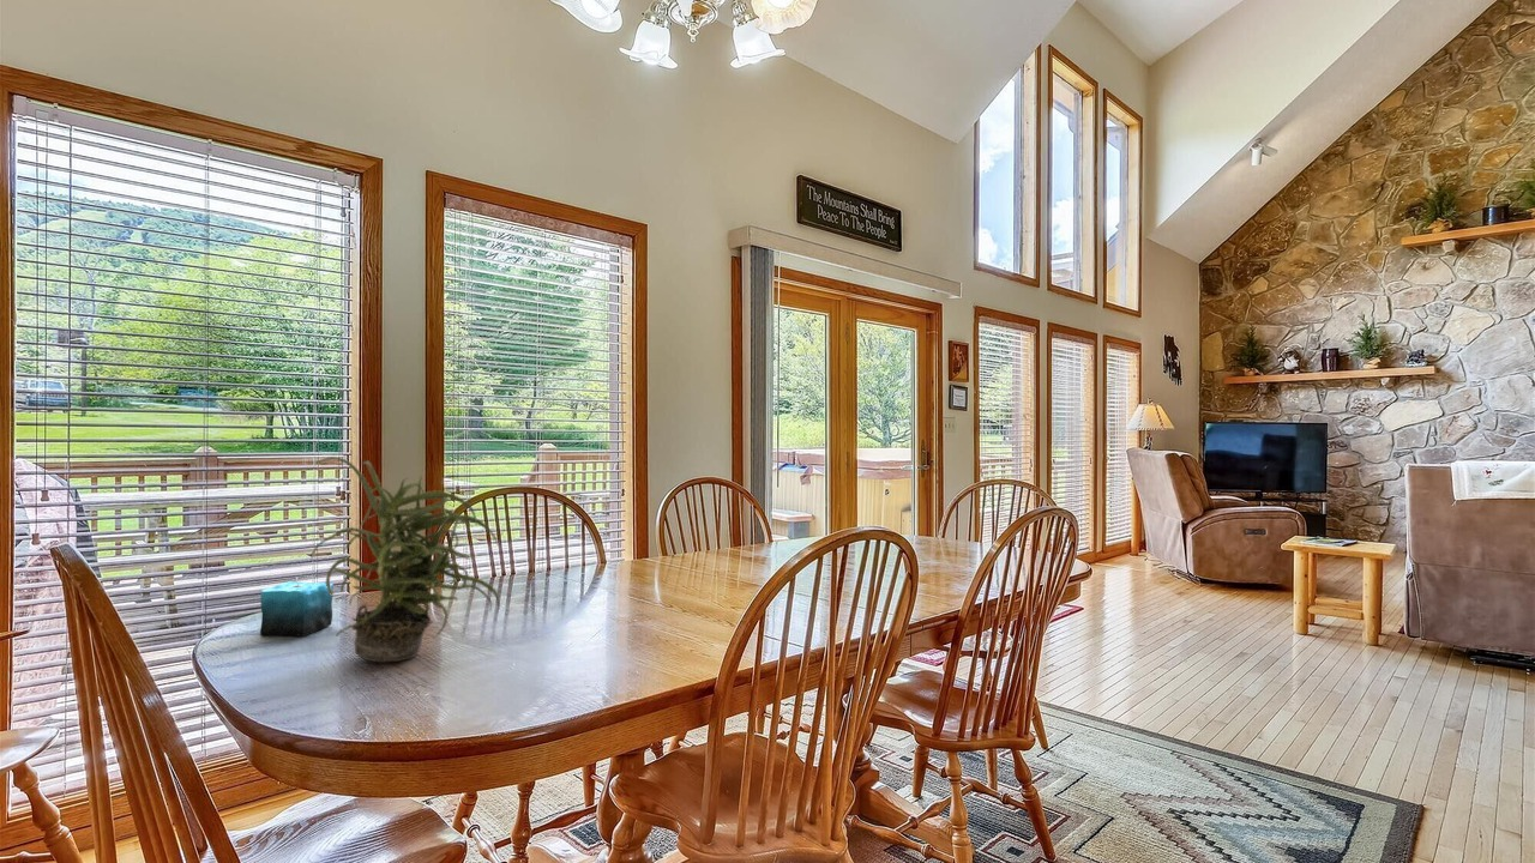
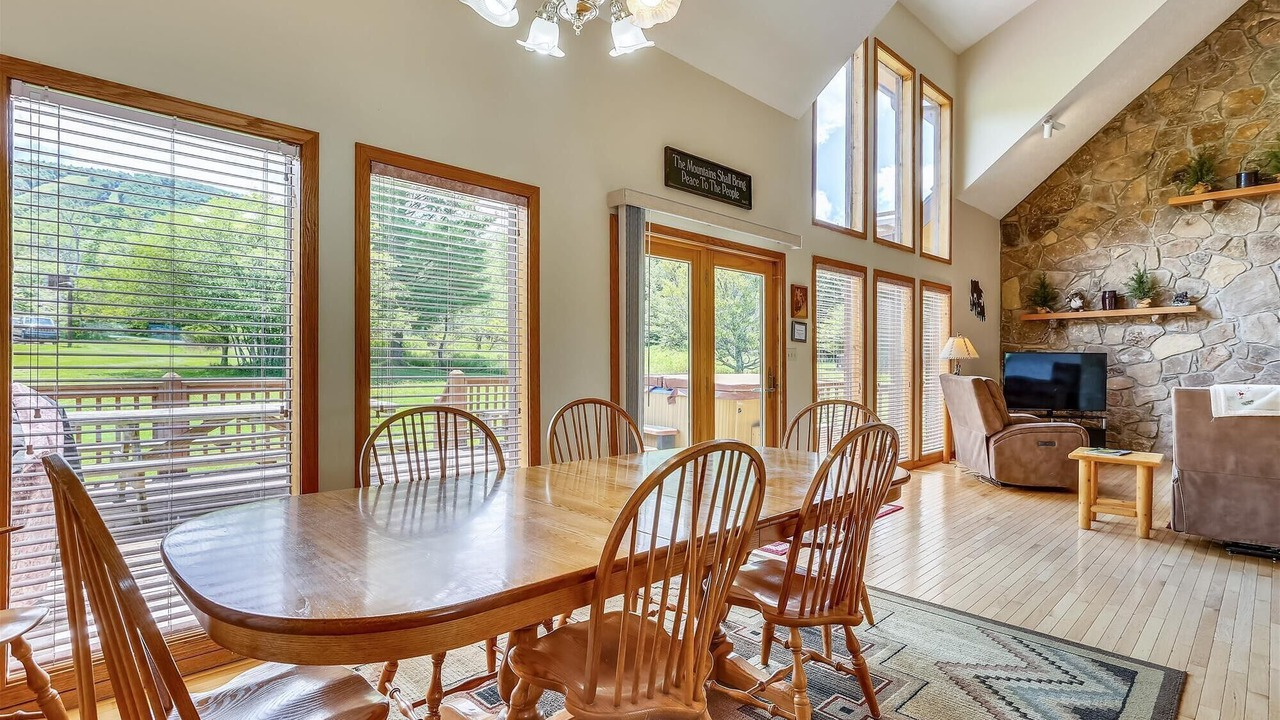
- candle (296, 598)
- potted plant (399, 554)
